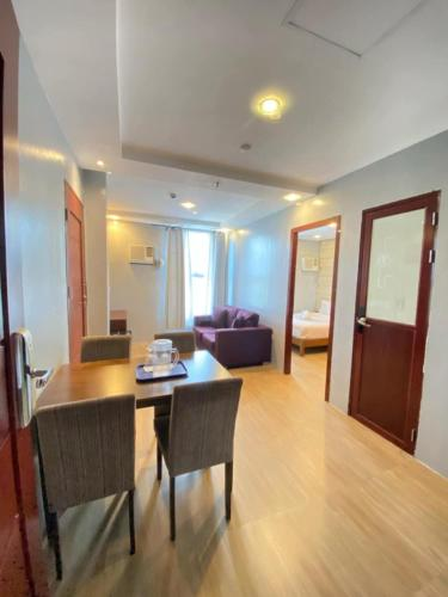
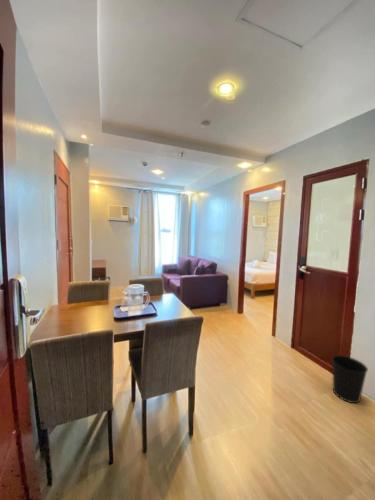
+ wastebasket (347, 379)
